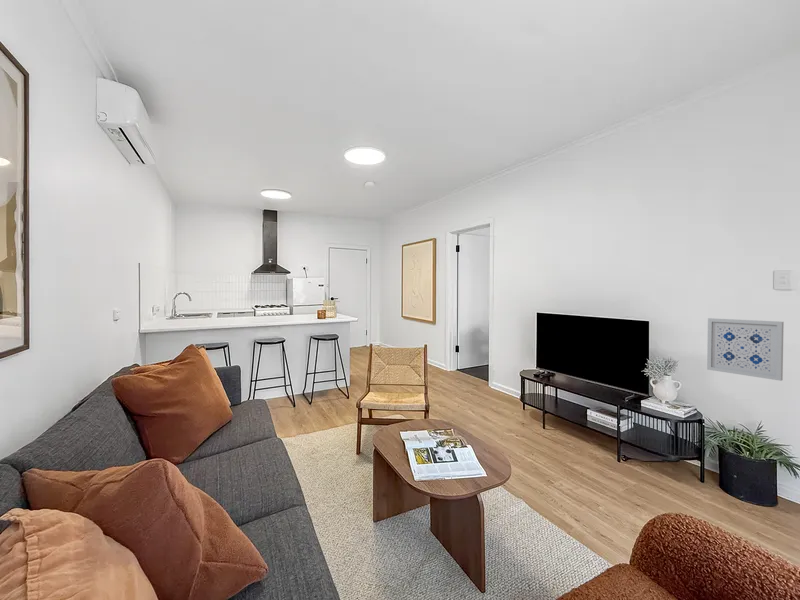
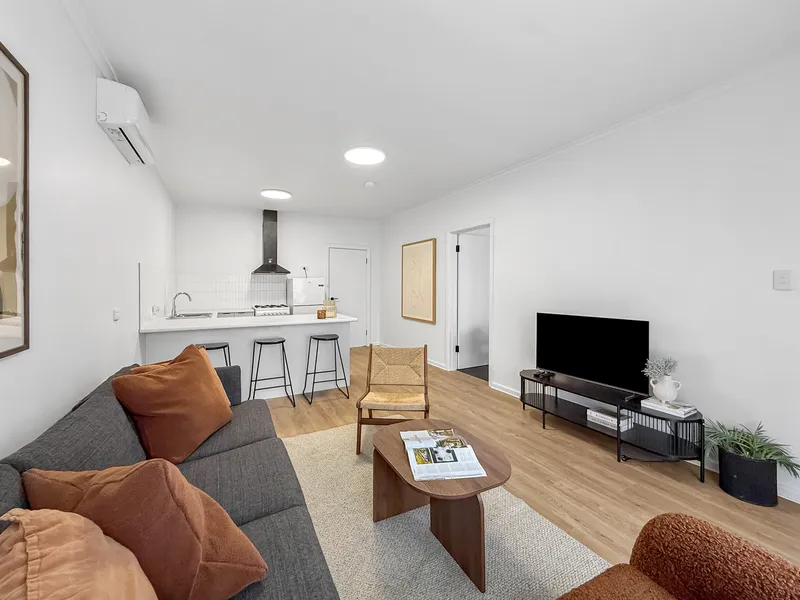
- wall art (742, 347)
